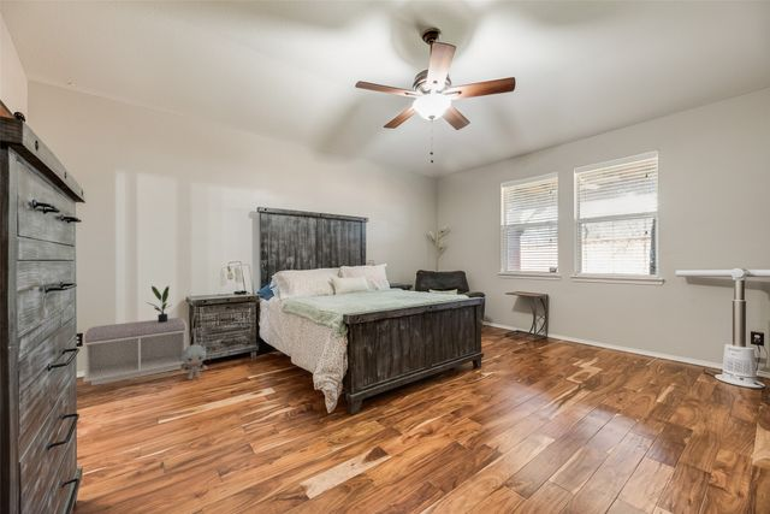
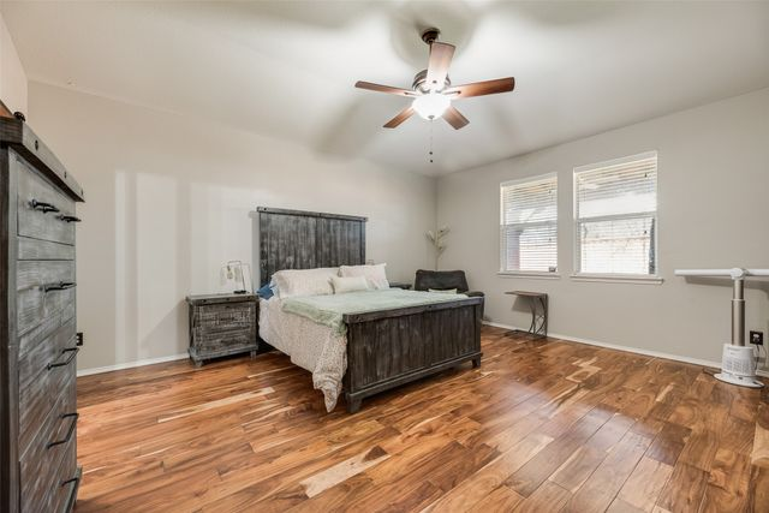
- bench (138, 347)
- potted plant (161, 303)
- plush toy (194, 361)
